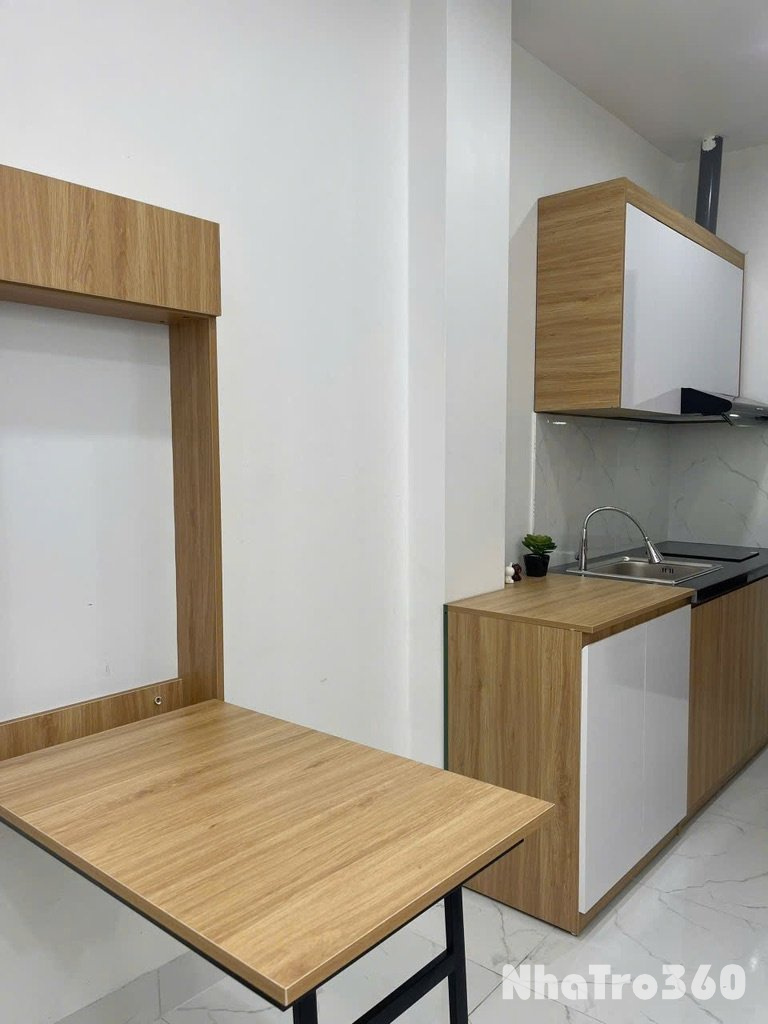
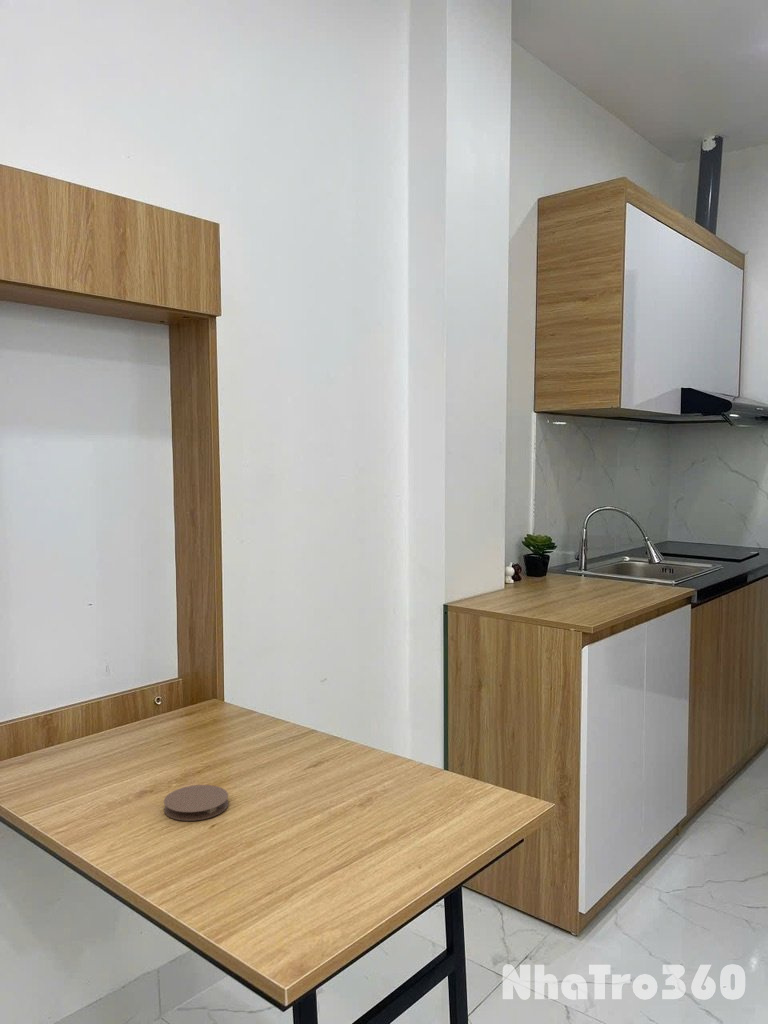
+ coaster (196, 802)
